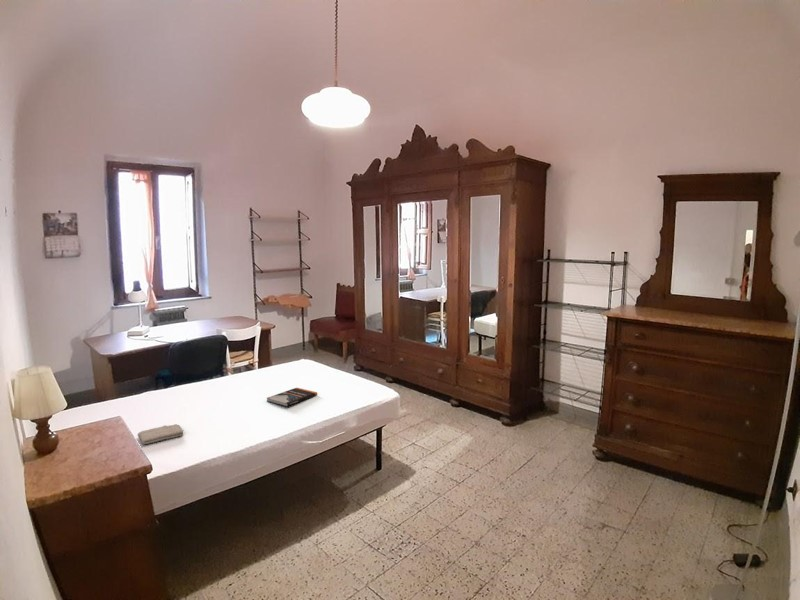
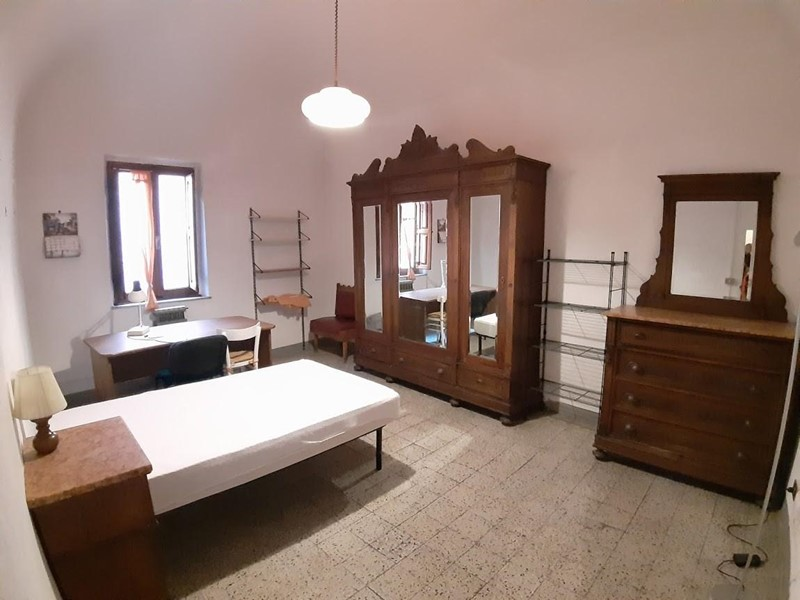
- book (292, 396)
- washcloth (161, 433)
